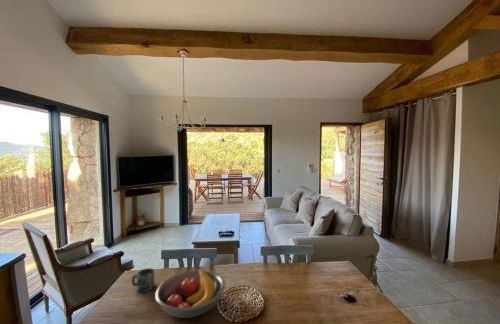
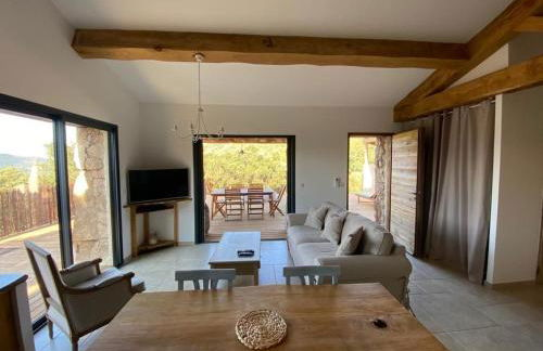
- fruit bowl (191, 293)
- cup (143, 279)
